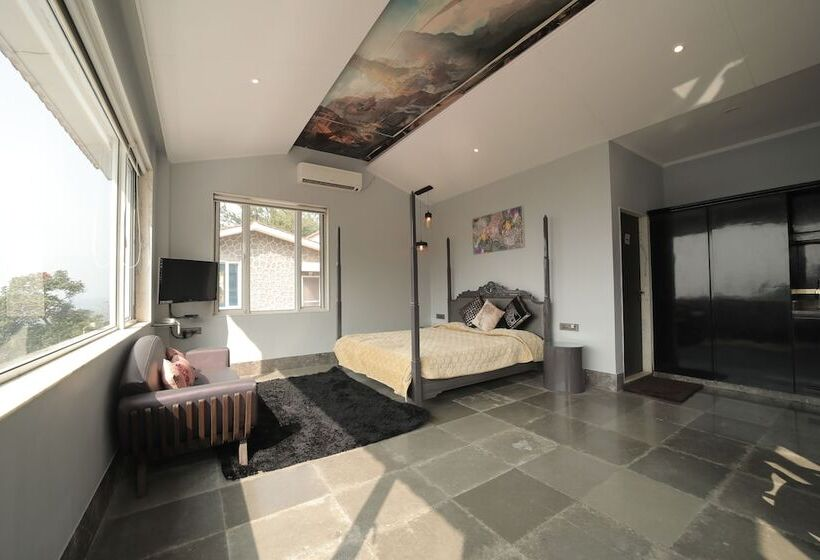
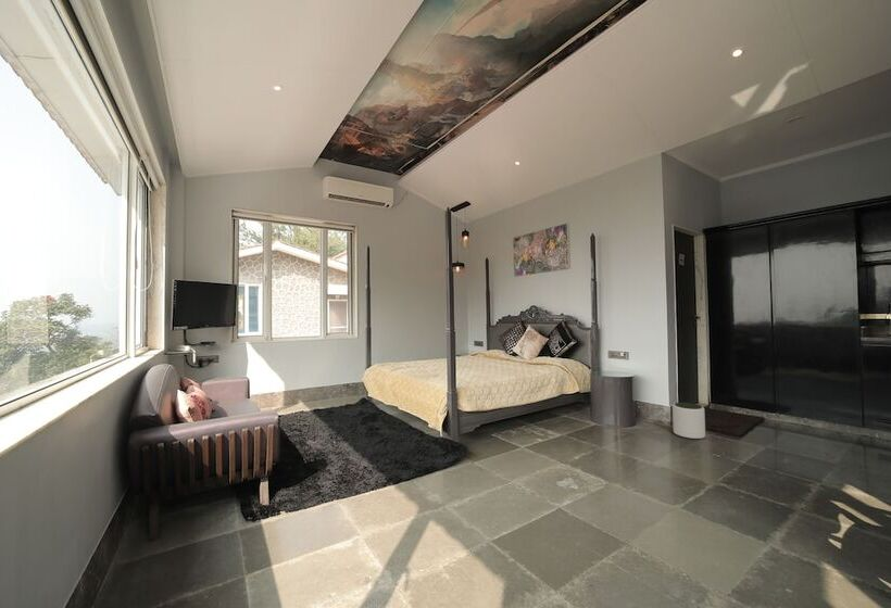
+ plant pot (688, 420)
